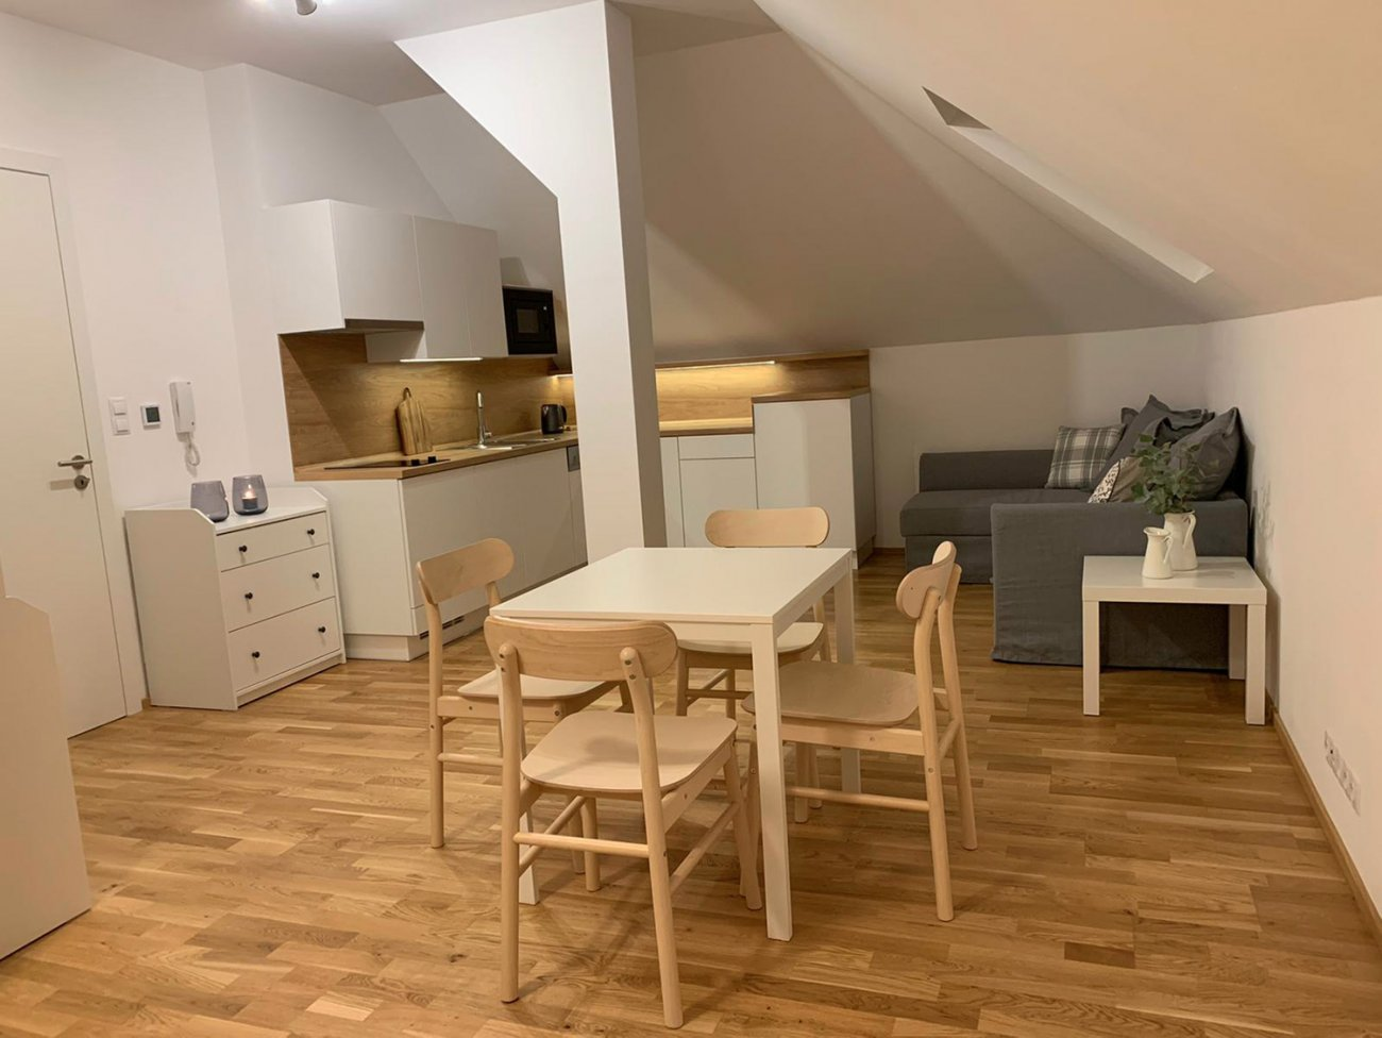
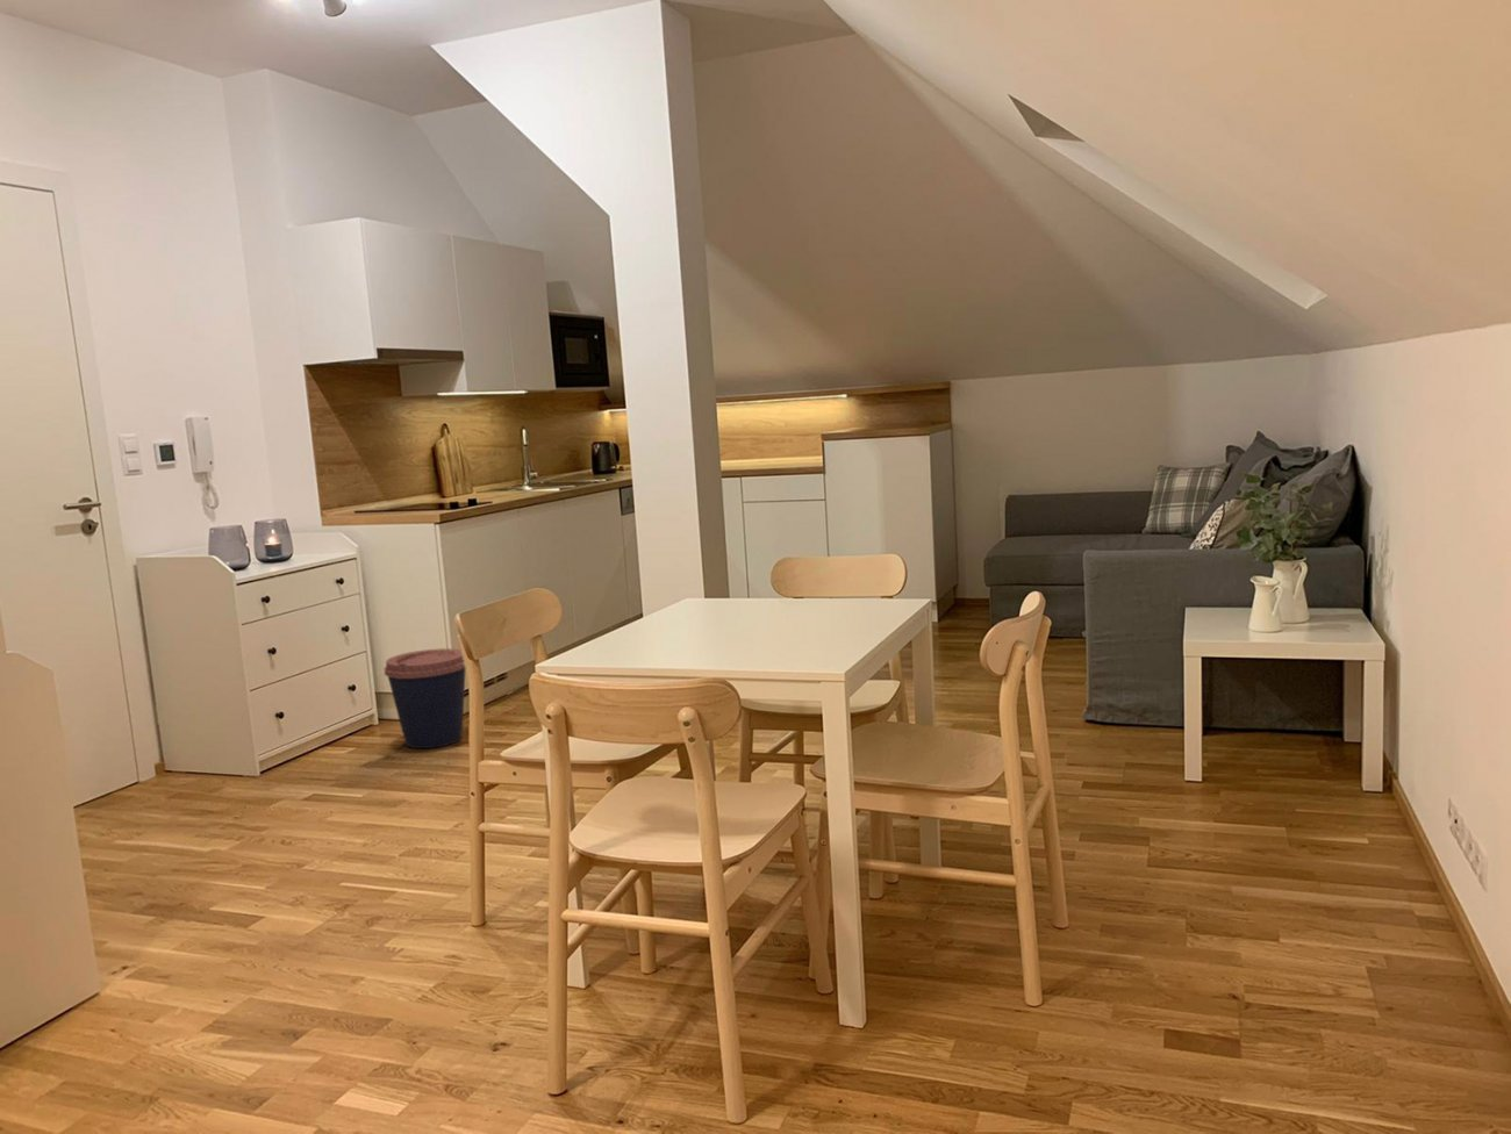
+ coffee cup (429, 698)
